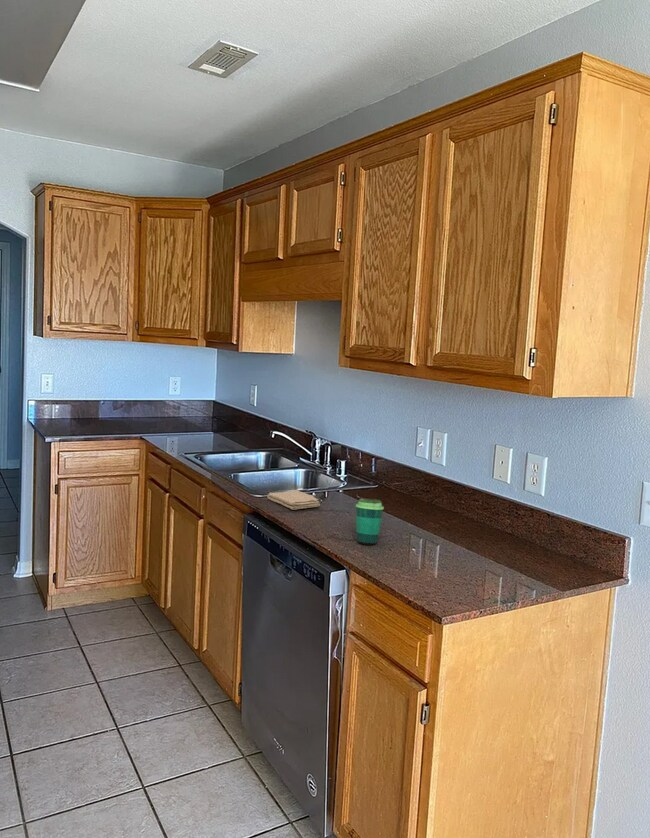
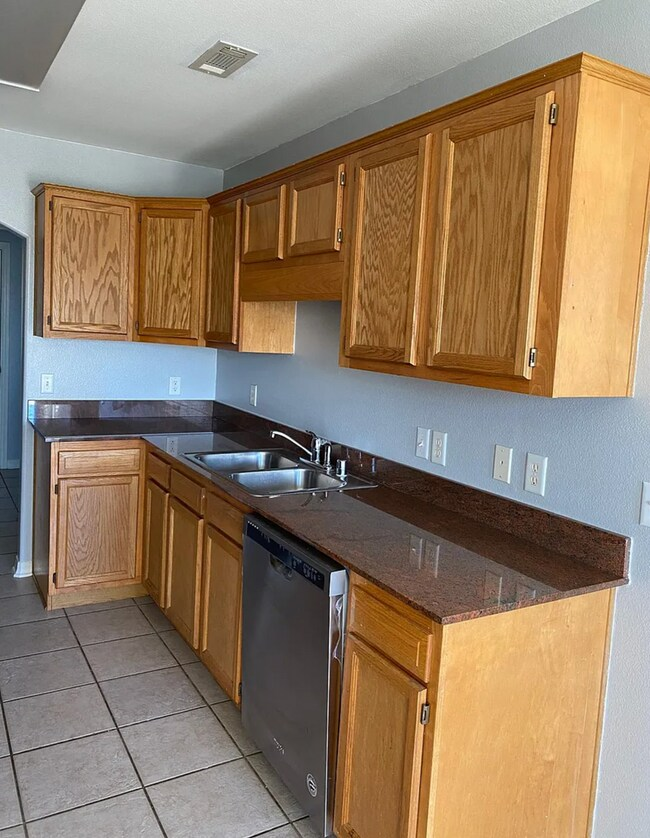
- cup (368, 521)
- washcloth (293, 499)
